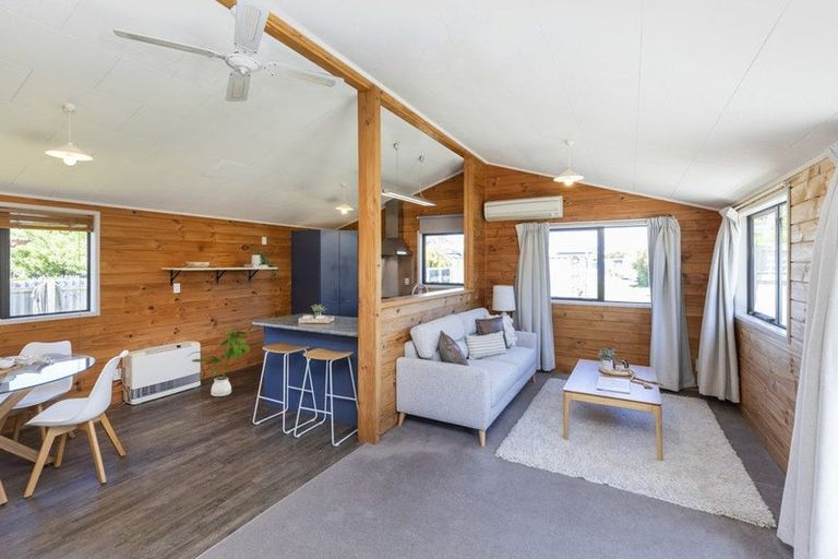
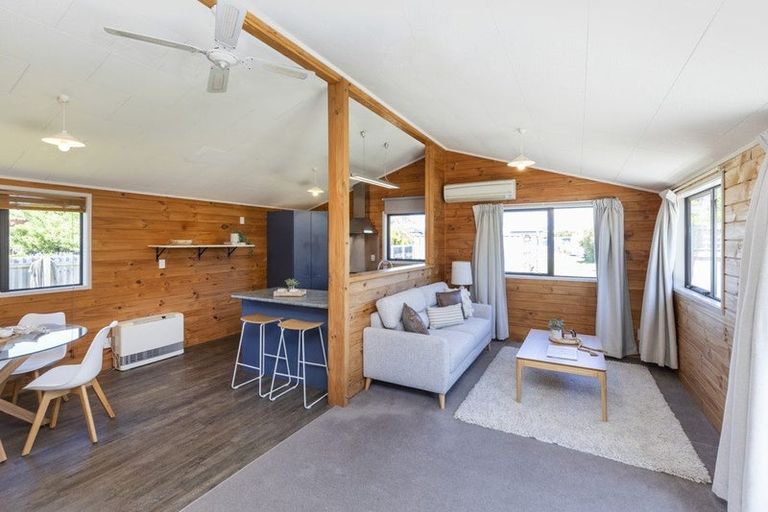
- house plant (227, 360)
